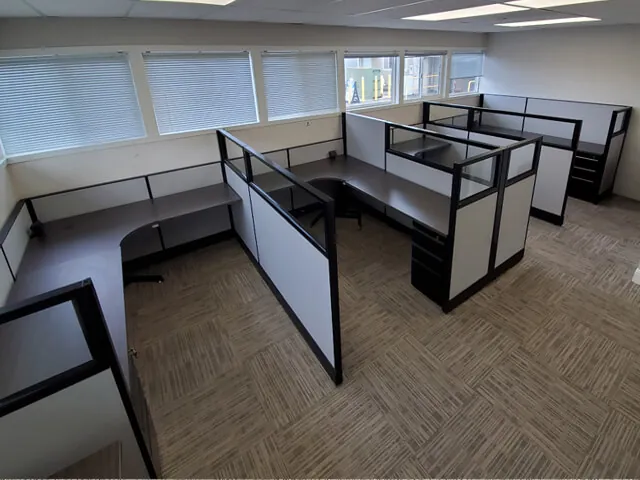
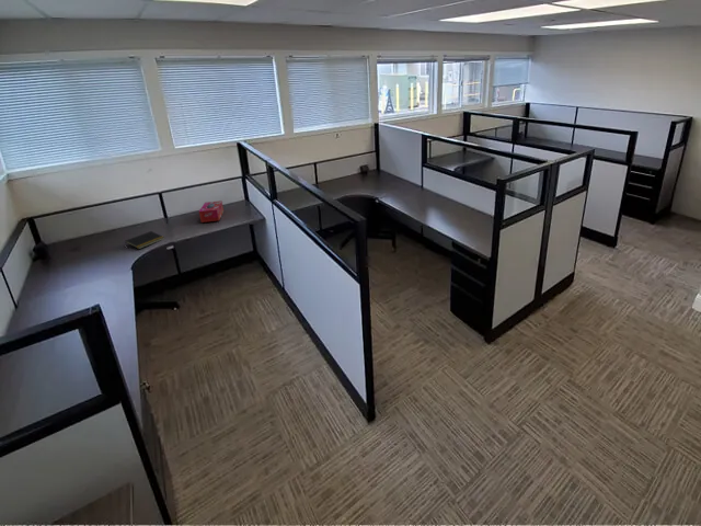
+ notepad (145, 239)
+ tissue box (211, 210)
